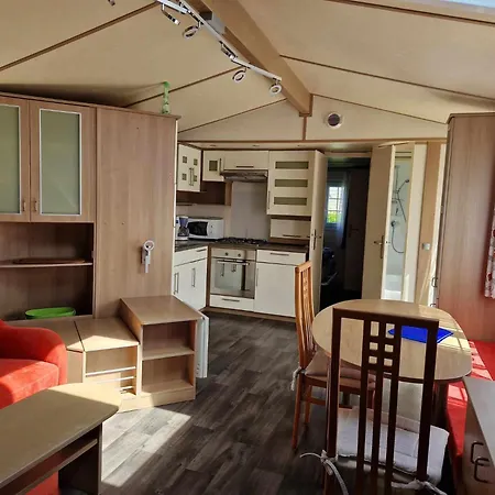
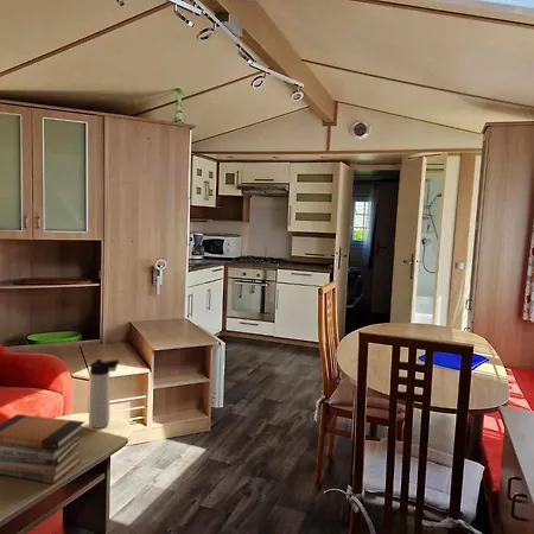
+ thermos bottle (103, 392)
+ book stack (34, 446)
